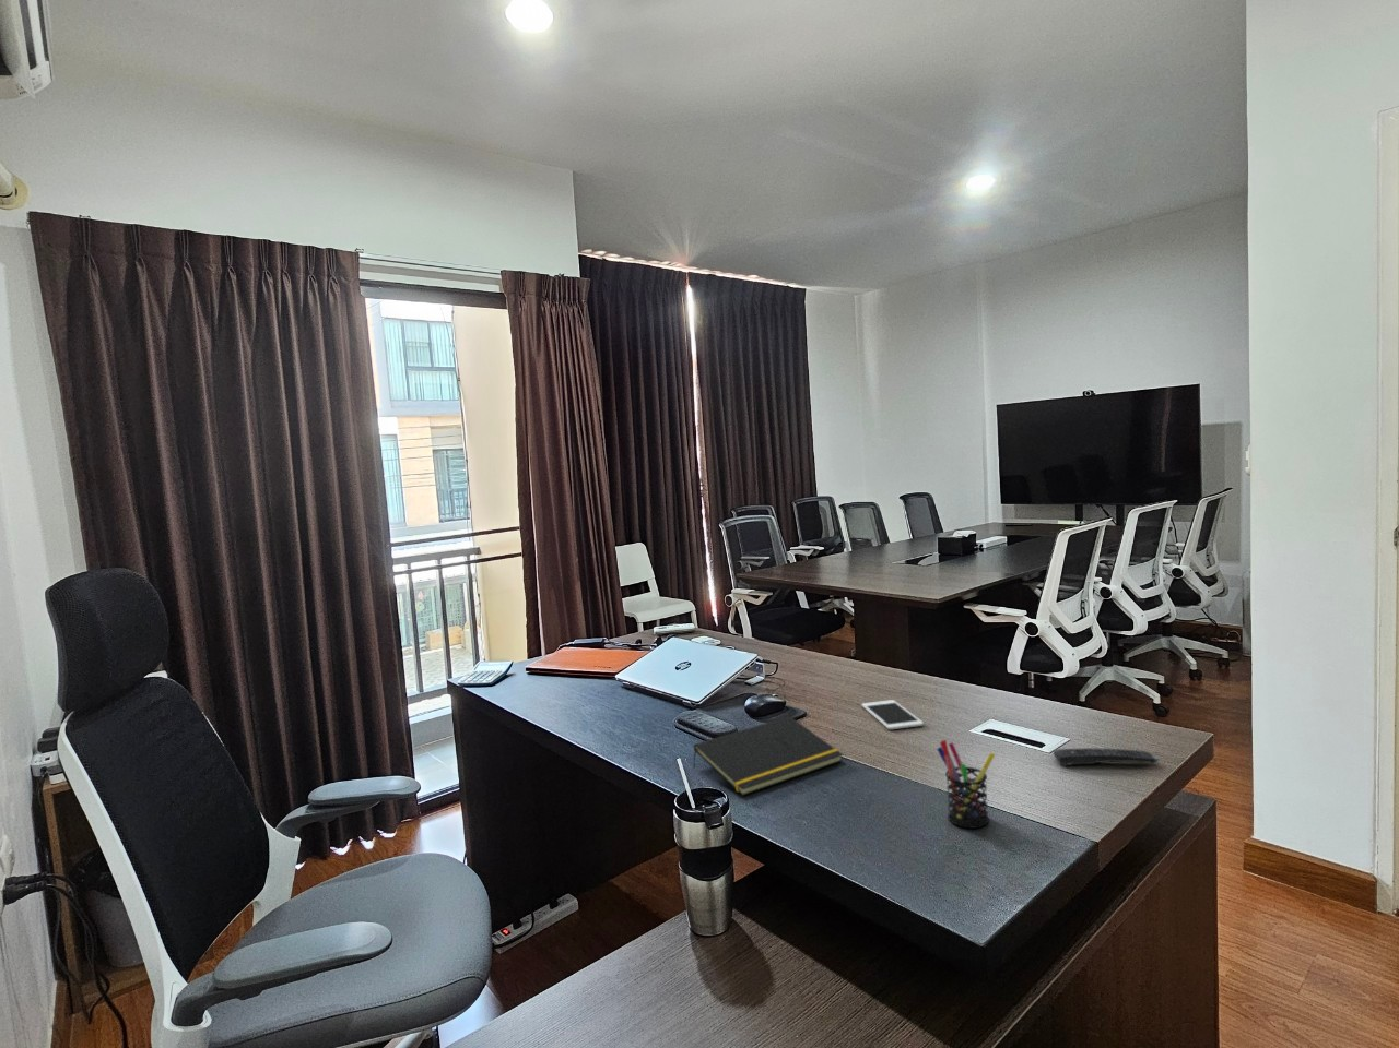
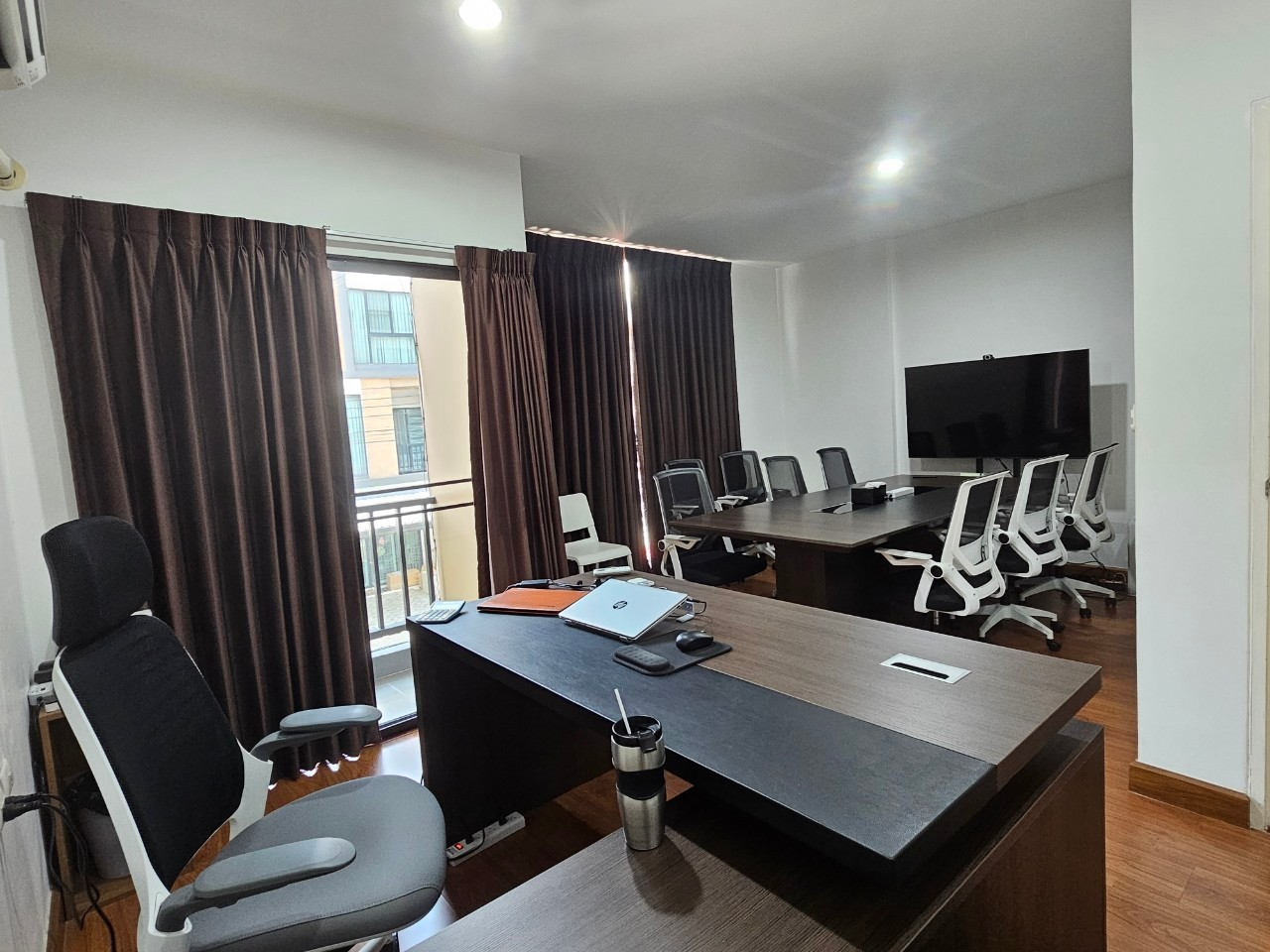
- notepad (768, 752)
- remote control (1106, 755)
- pen holder (963, 782)
- cell phone (891, 714)
